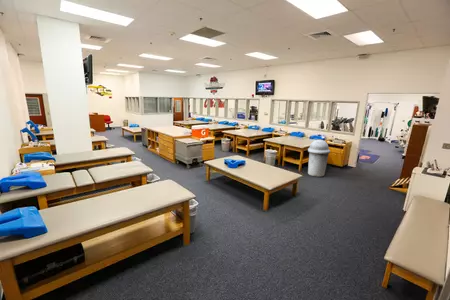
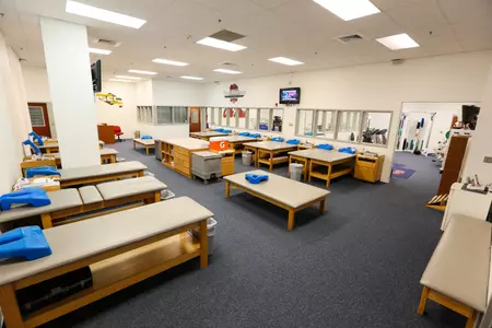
- trash can (317, 157)
